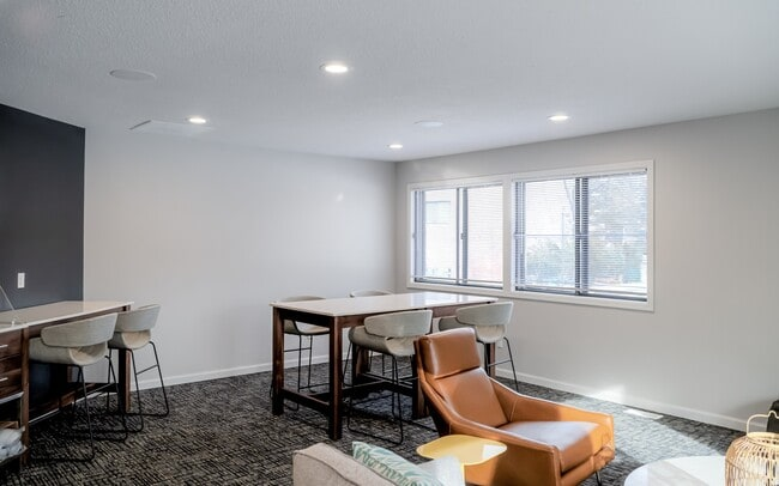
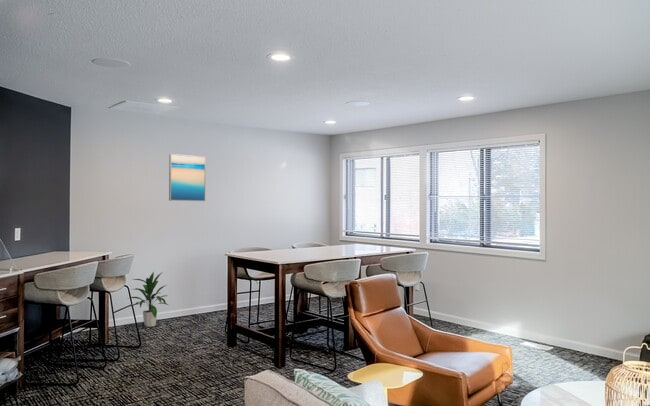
+ wall art (187, 178)
+ indoor plant (149, 298)
